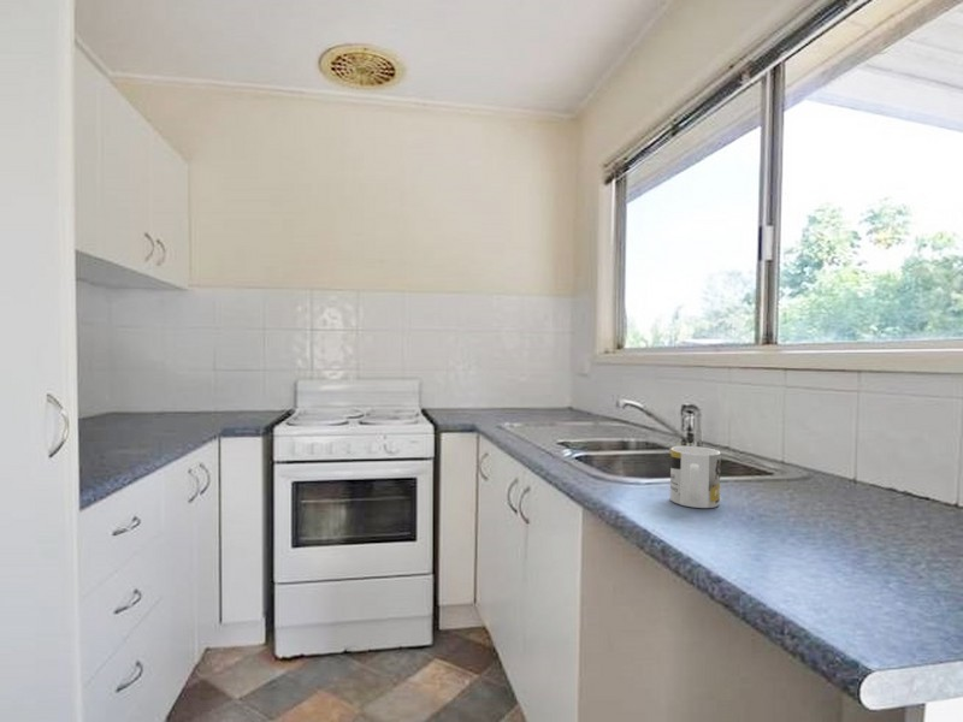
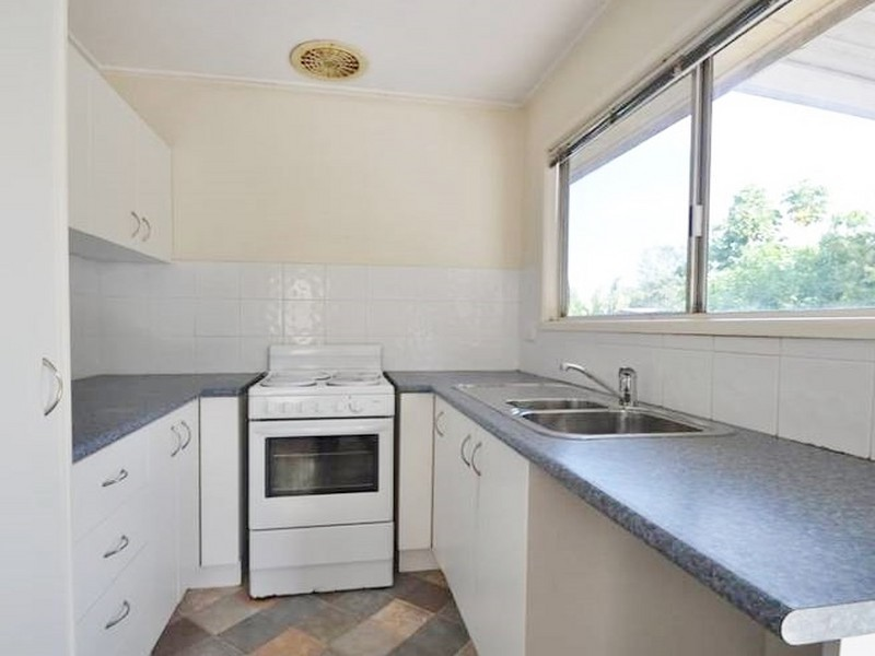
- mug (692, 478)
